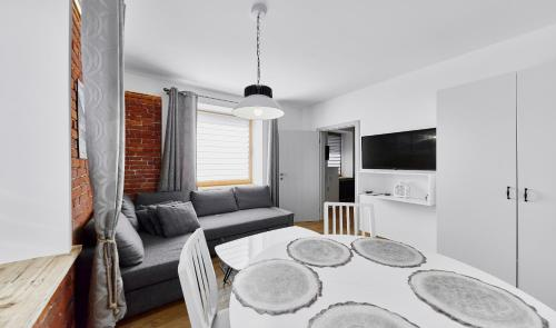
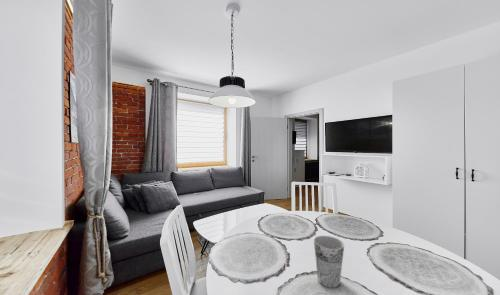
+ cup (328, 261)
